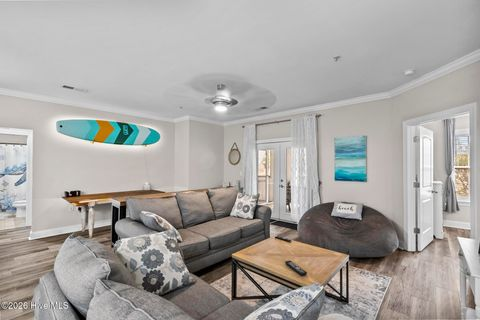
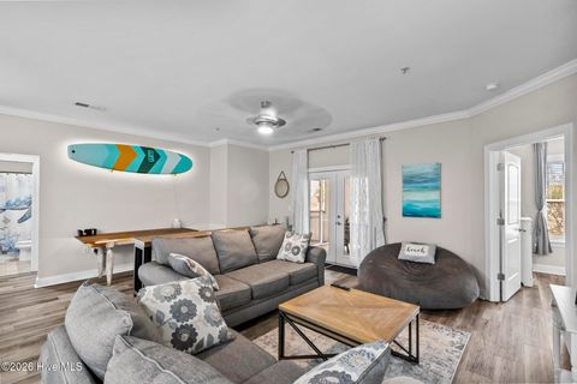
- remote control (295, 267)
